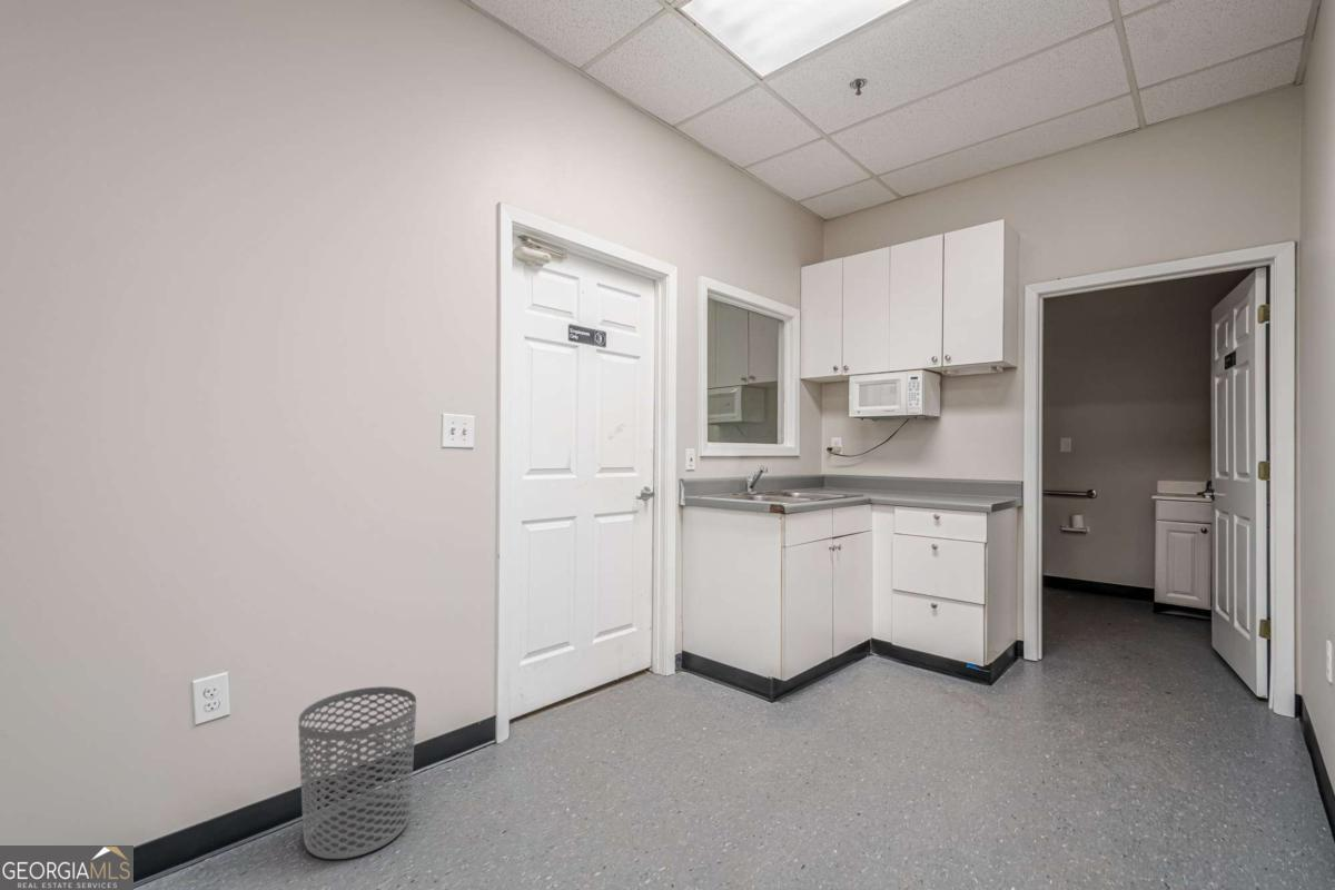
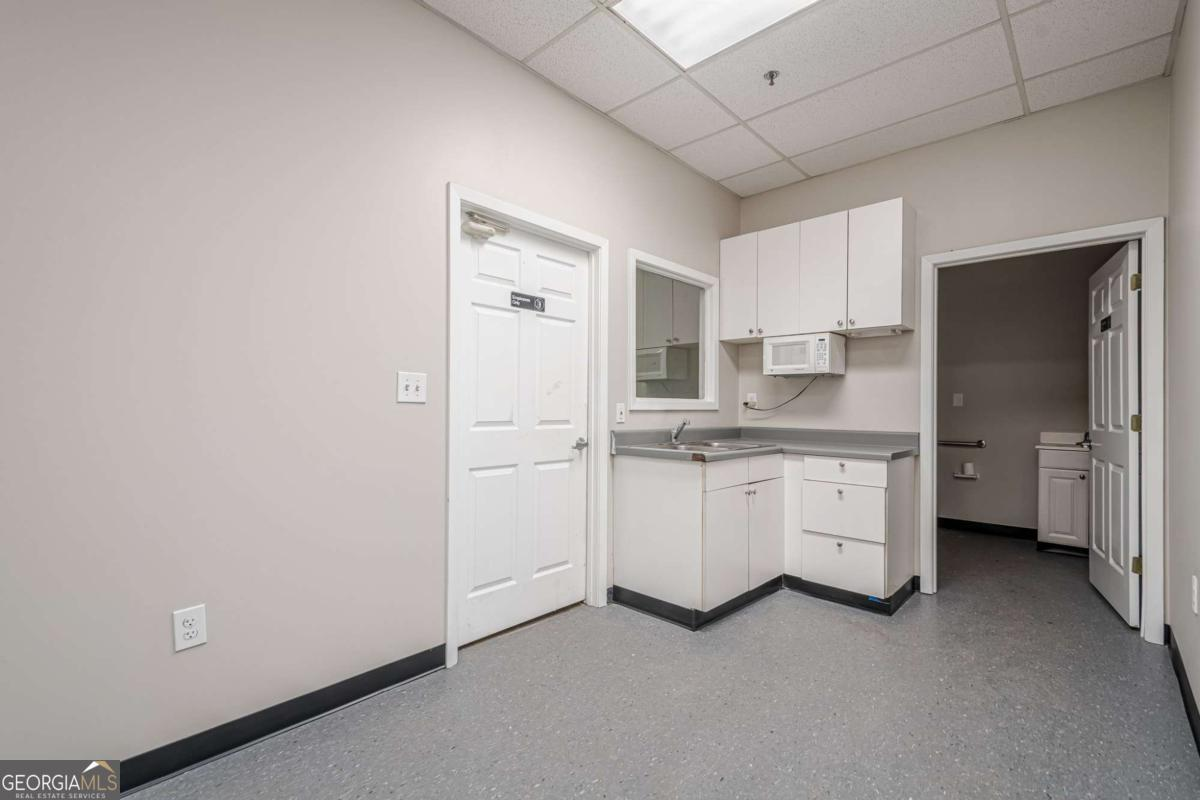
- waste bin (358, 768)
